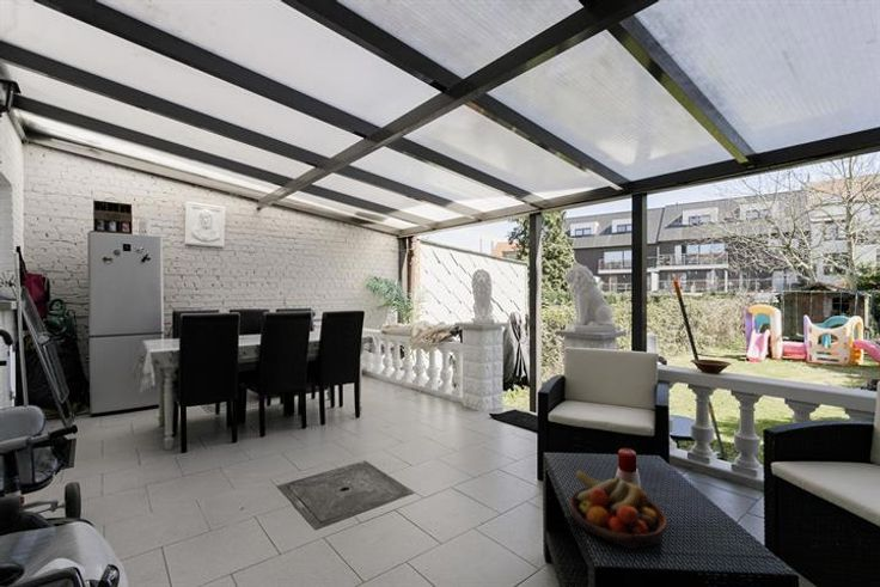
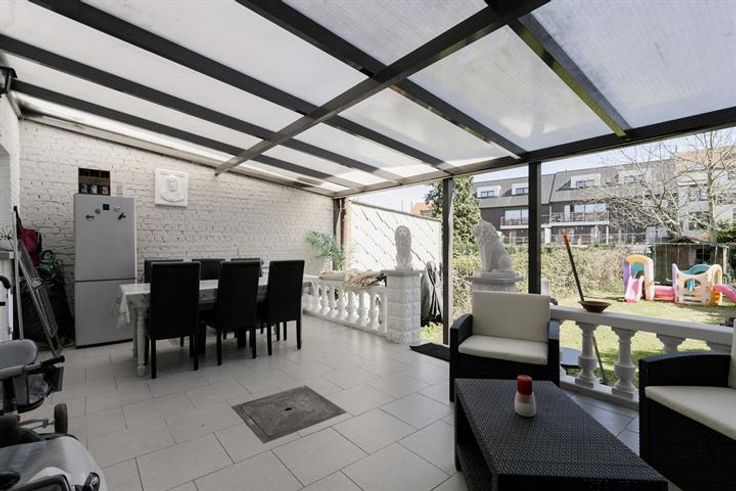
- fruit bowl (615, 505)
